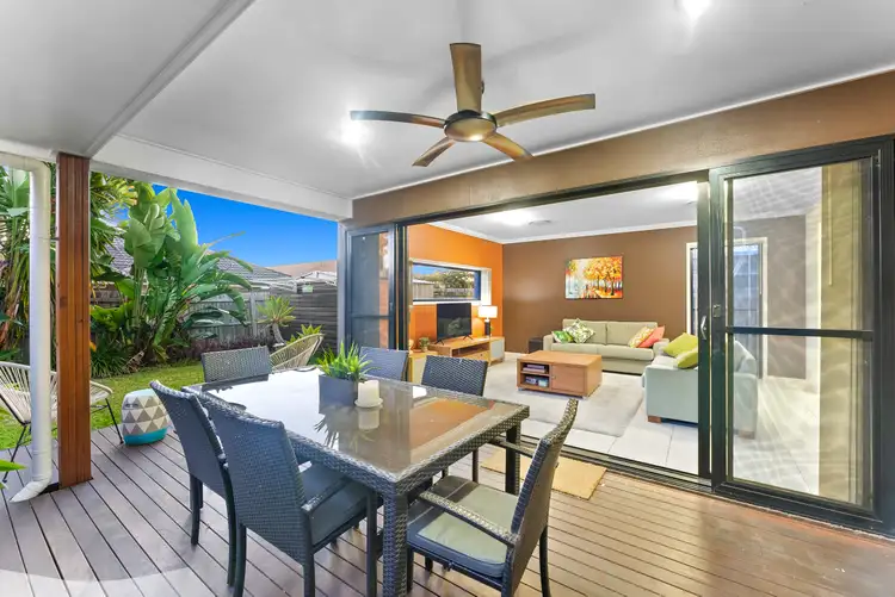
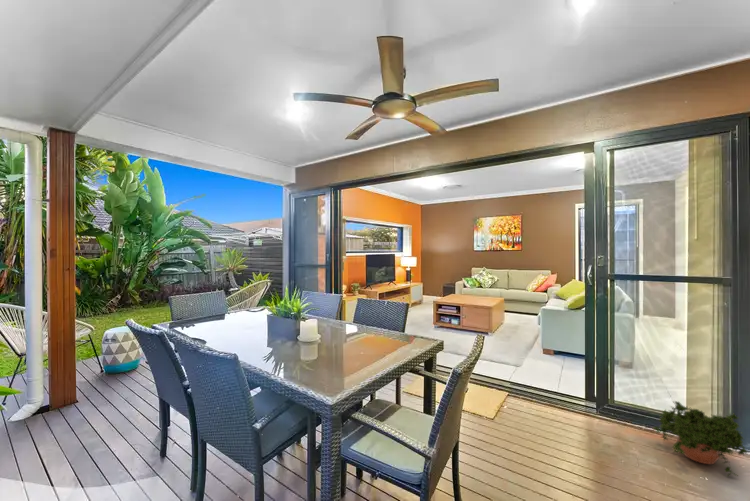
+ potted plant (696, 433)
